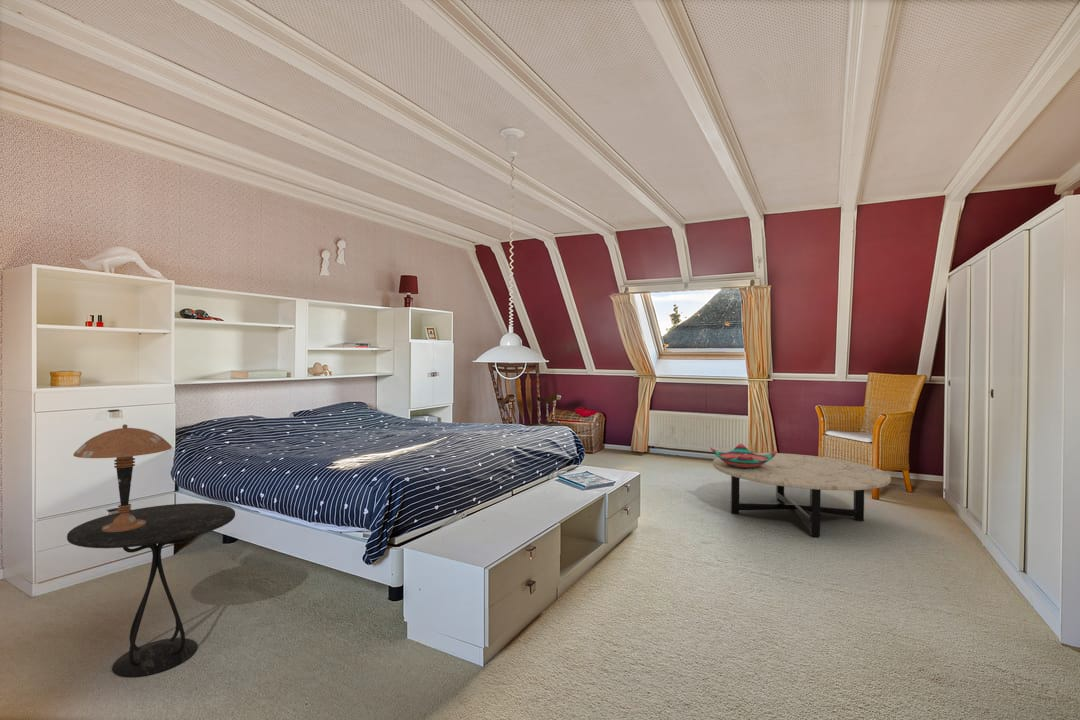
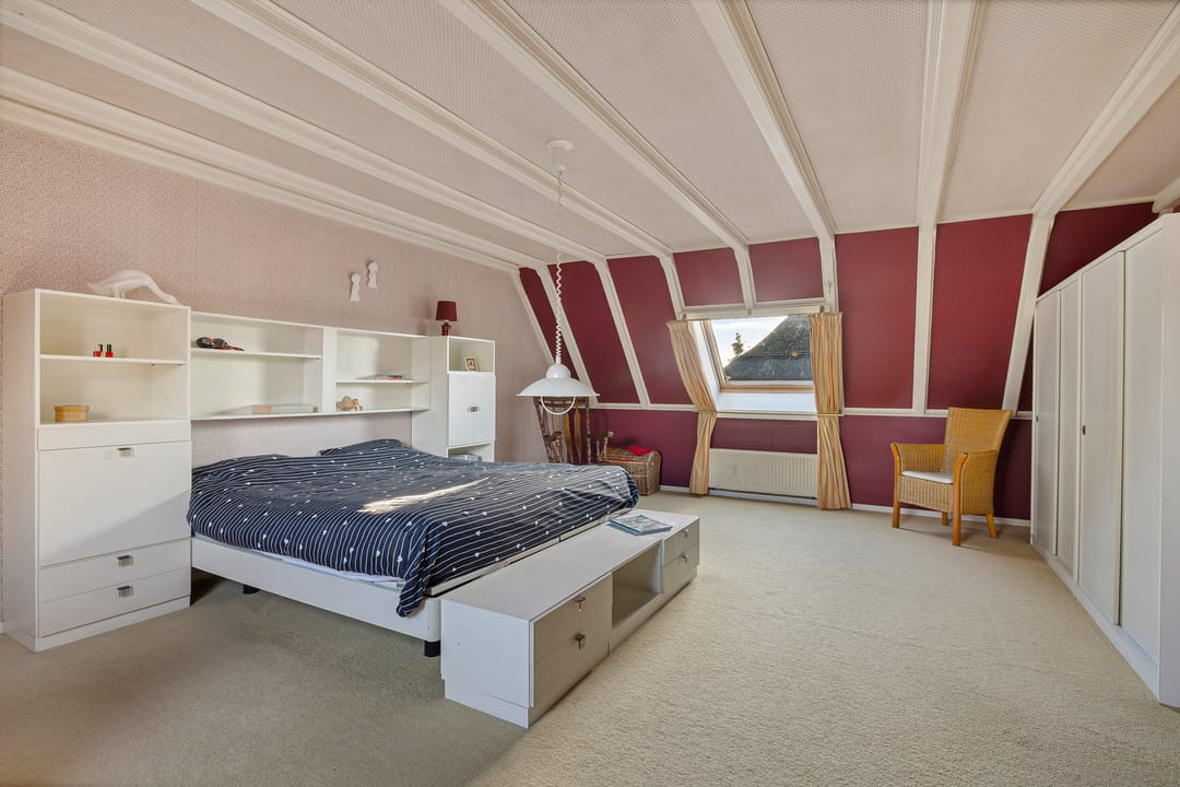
- coffee table (795, 487)
- decorative bowl (743, 457)
- side table (150, 588)
- table lamp (124, 475)
